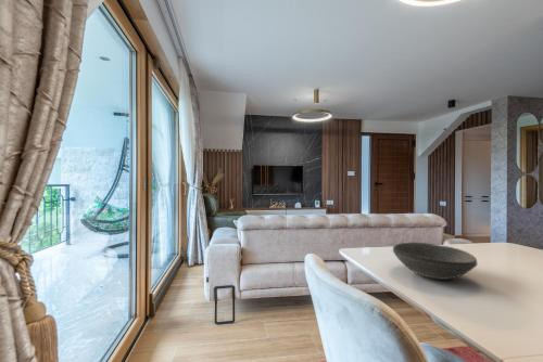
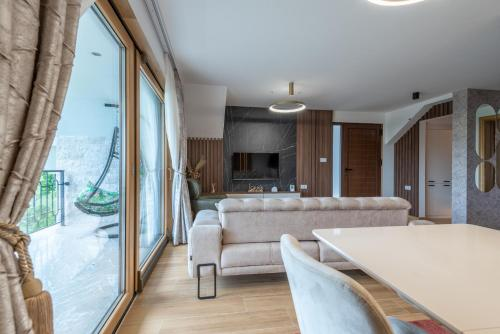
- bowl (431, 262)
